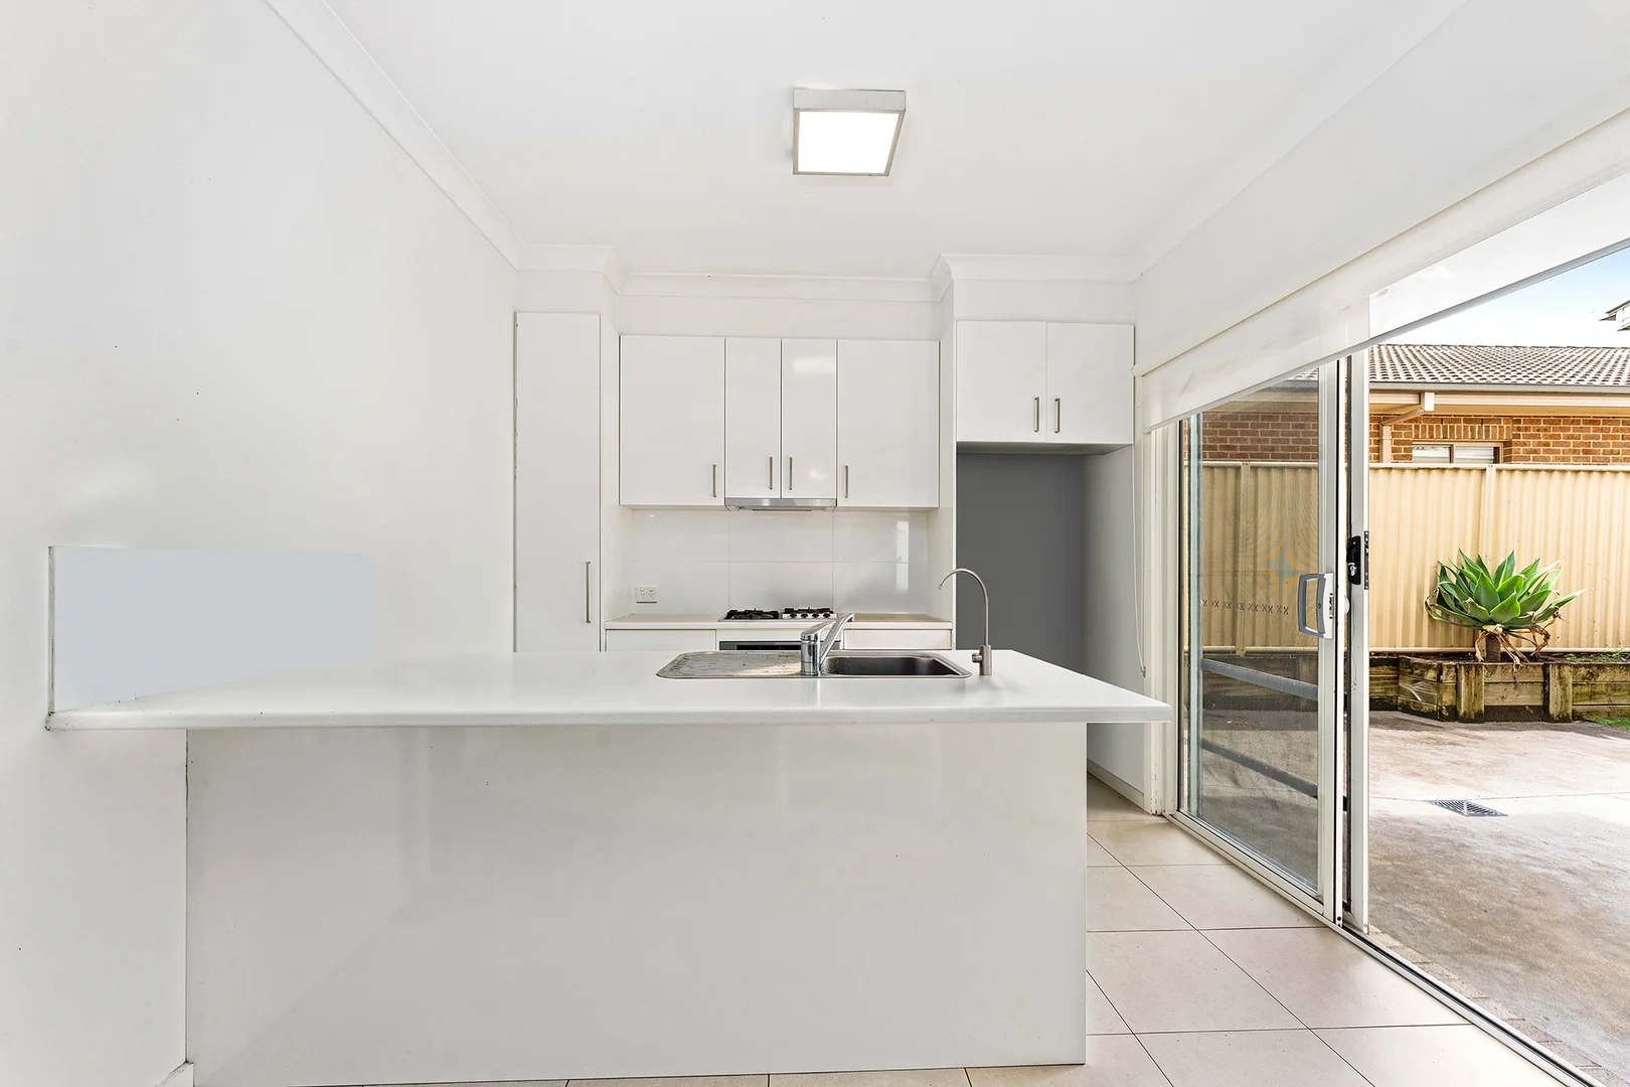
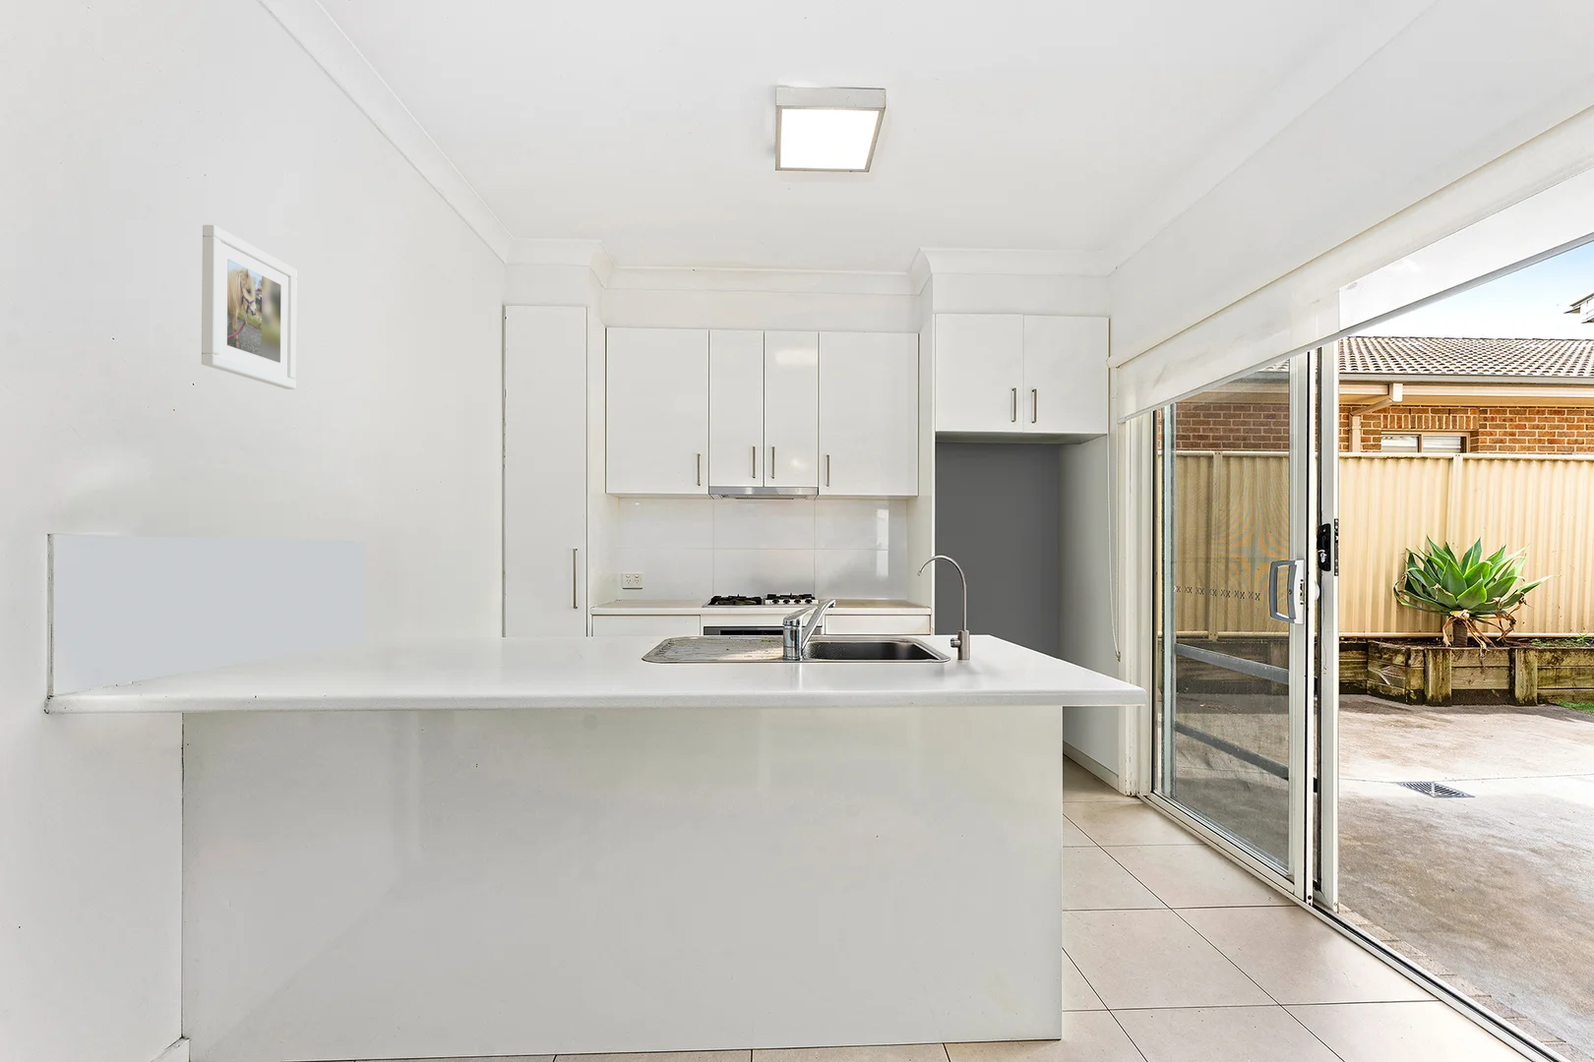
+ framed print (253, 313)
